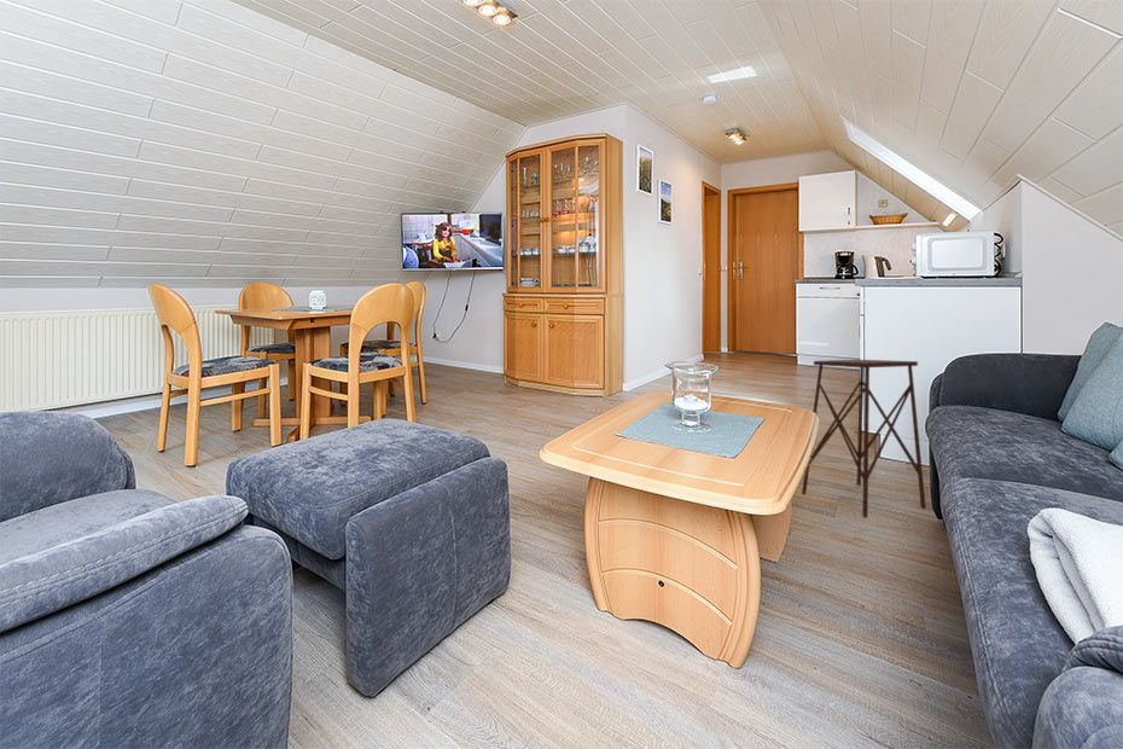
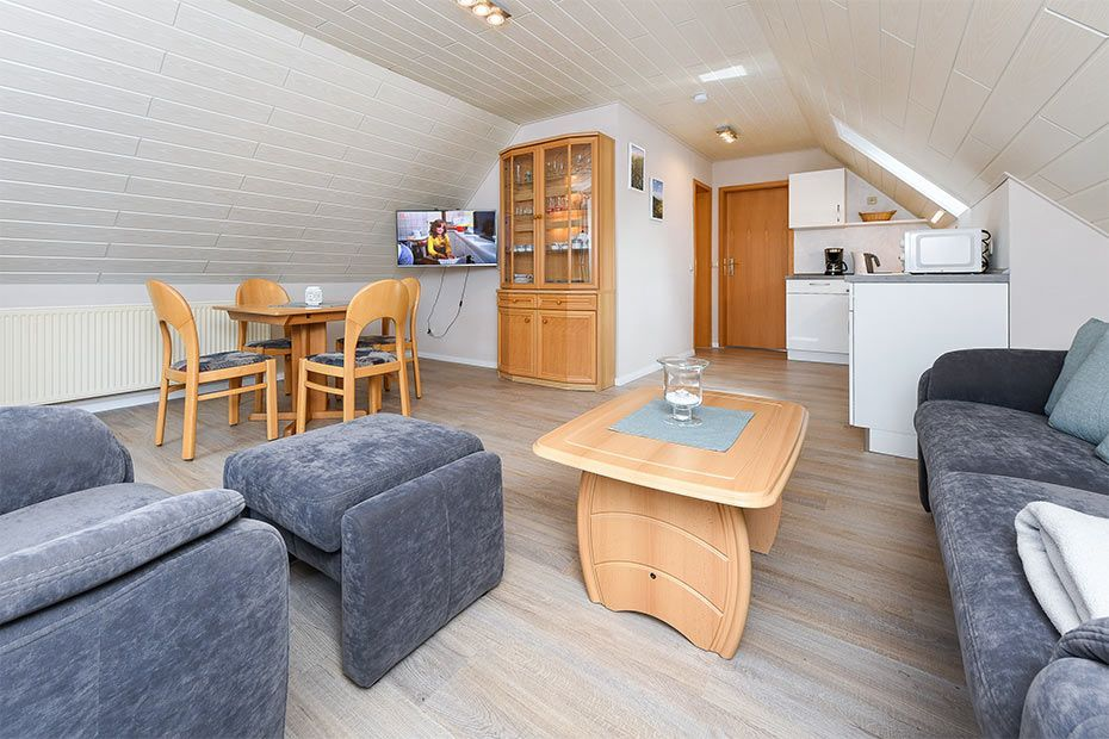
- side table (861, 431)
